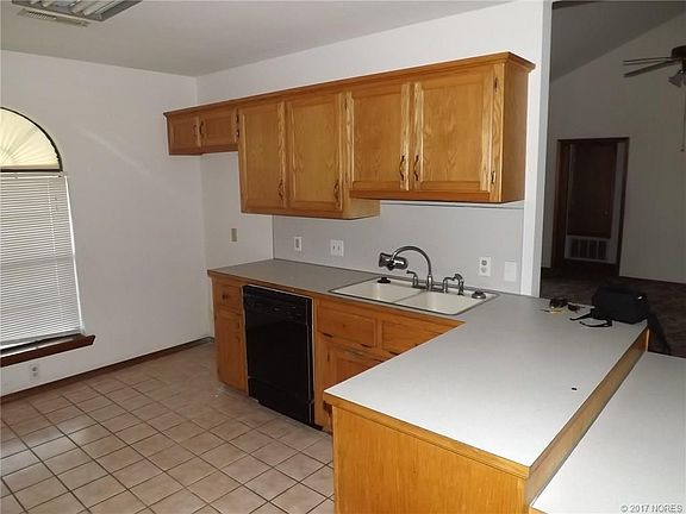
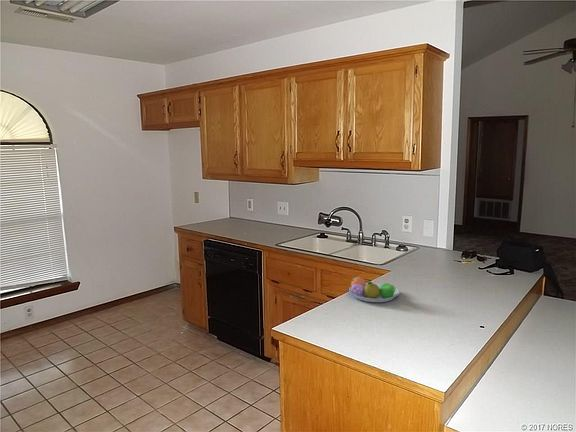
+ fruit bowl (374, 286)
